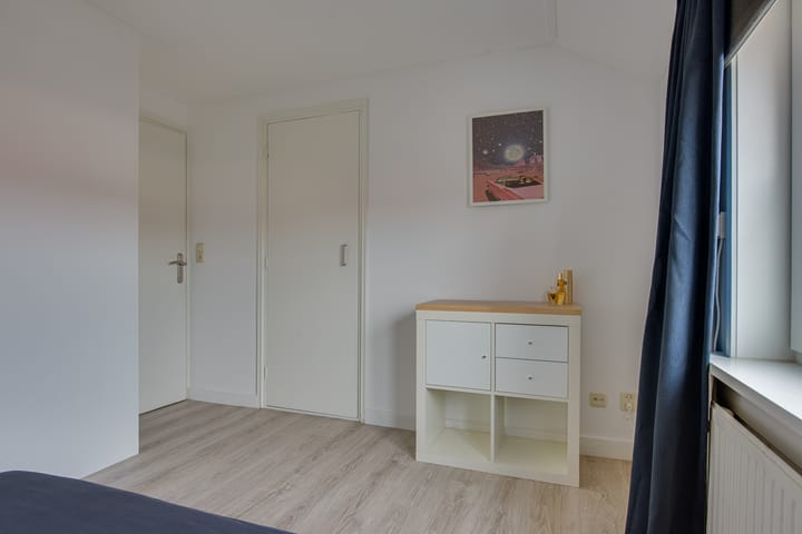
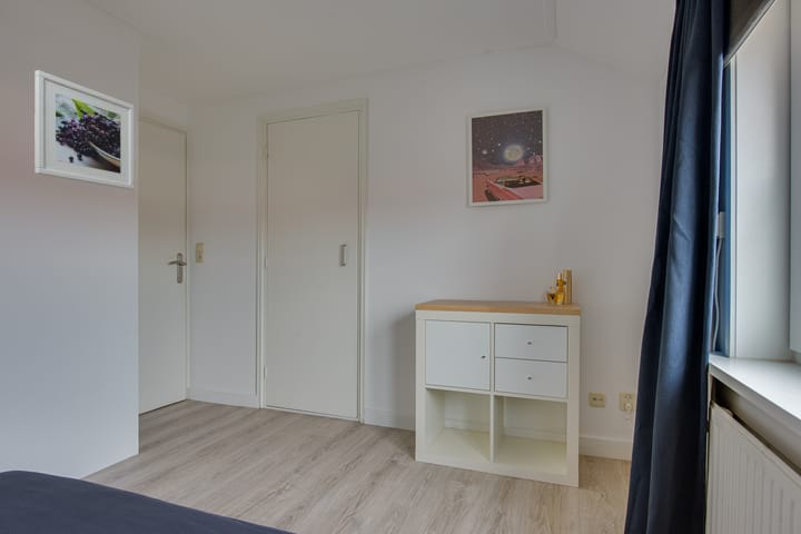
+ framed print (89, 136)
